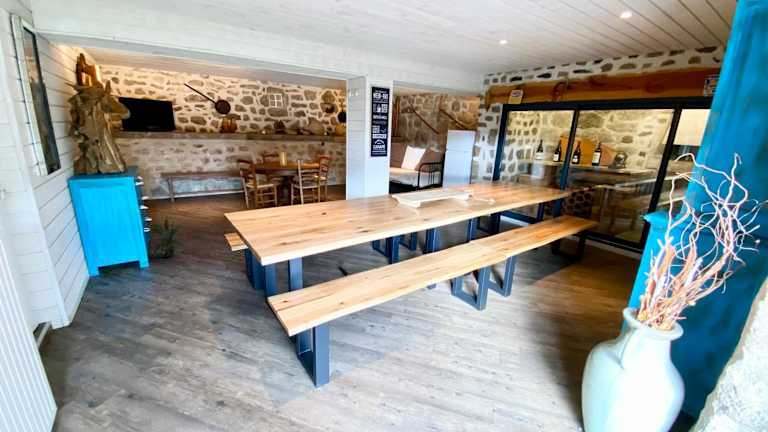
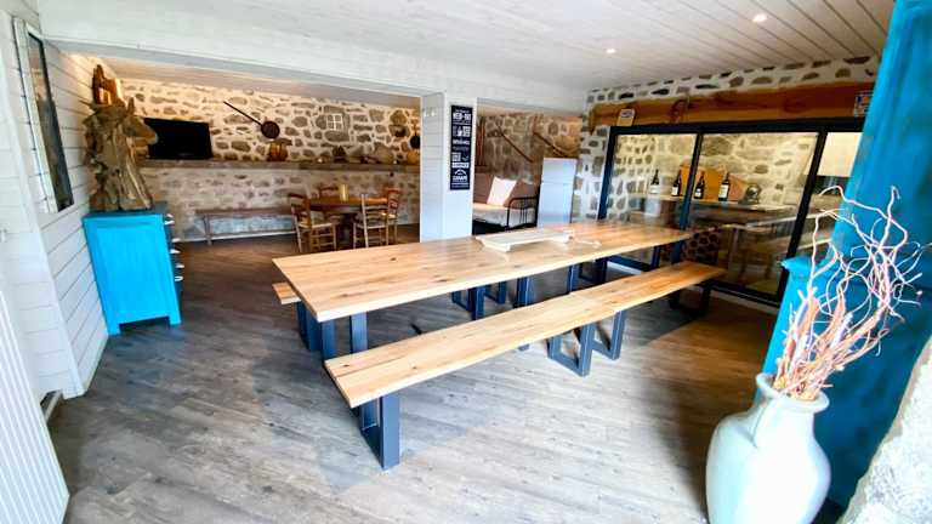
- potted plant (167, 238)
